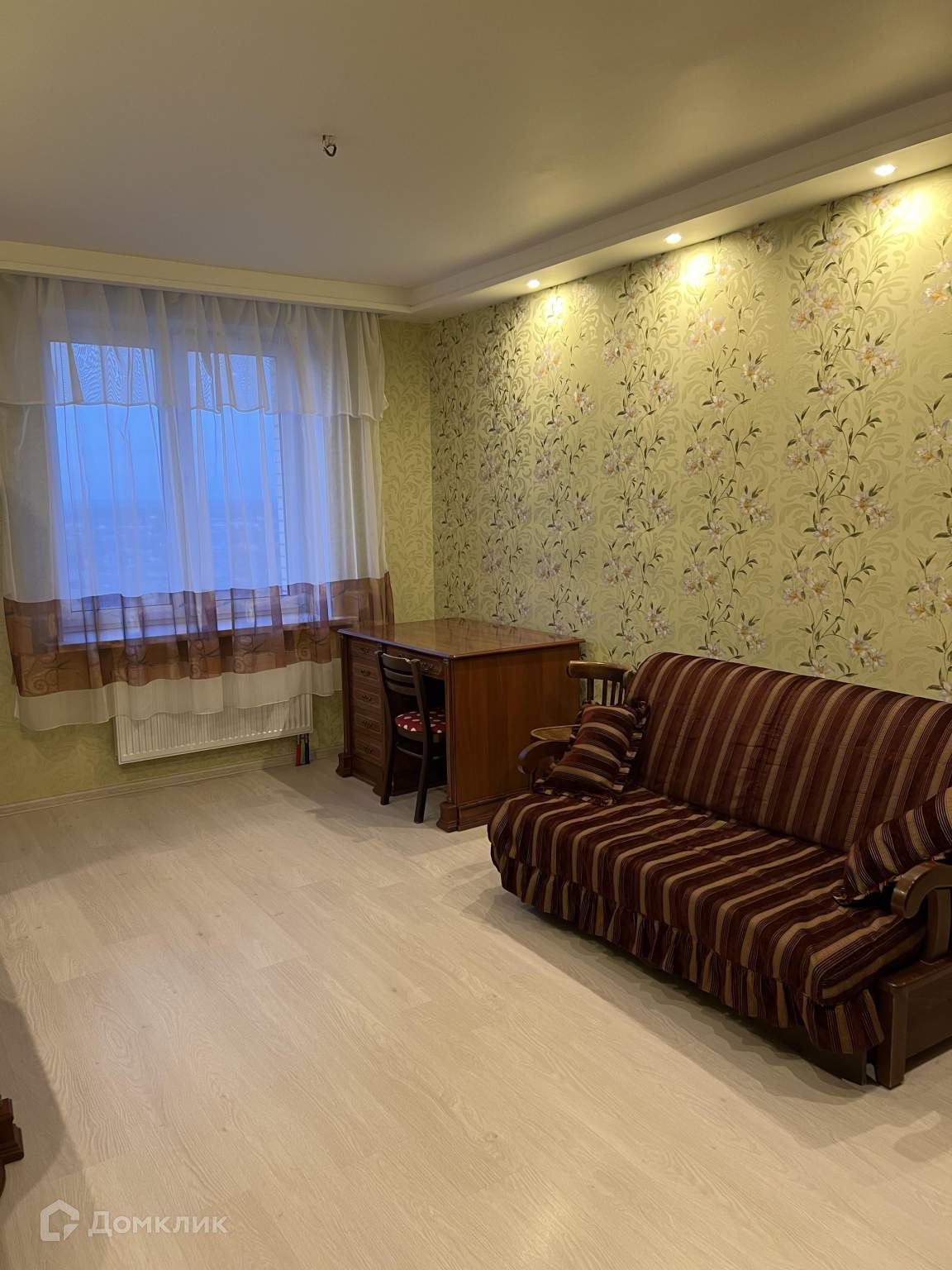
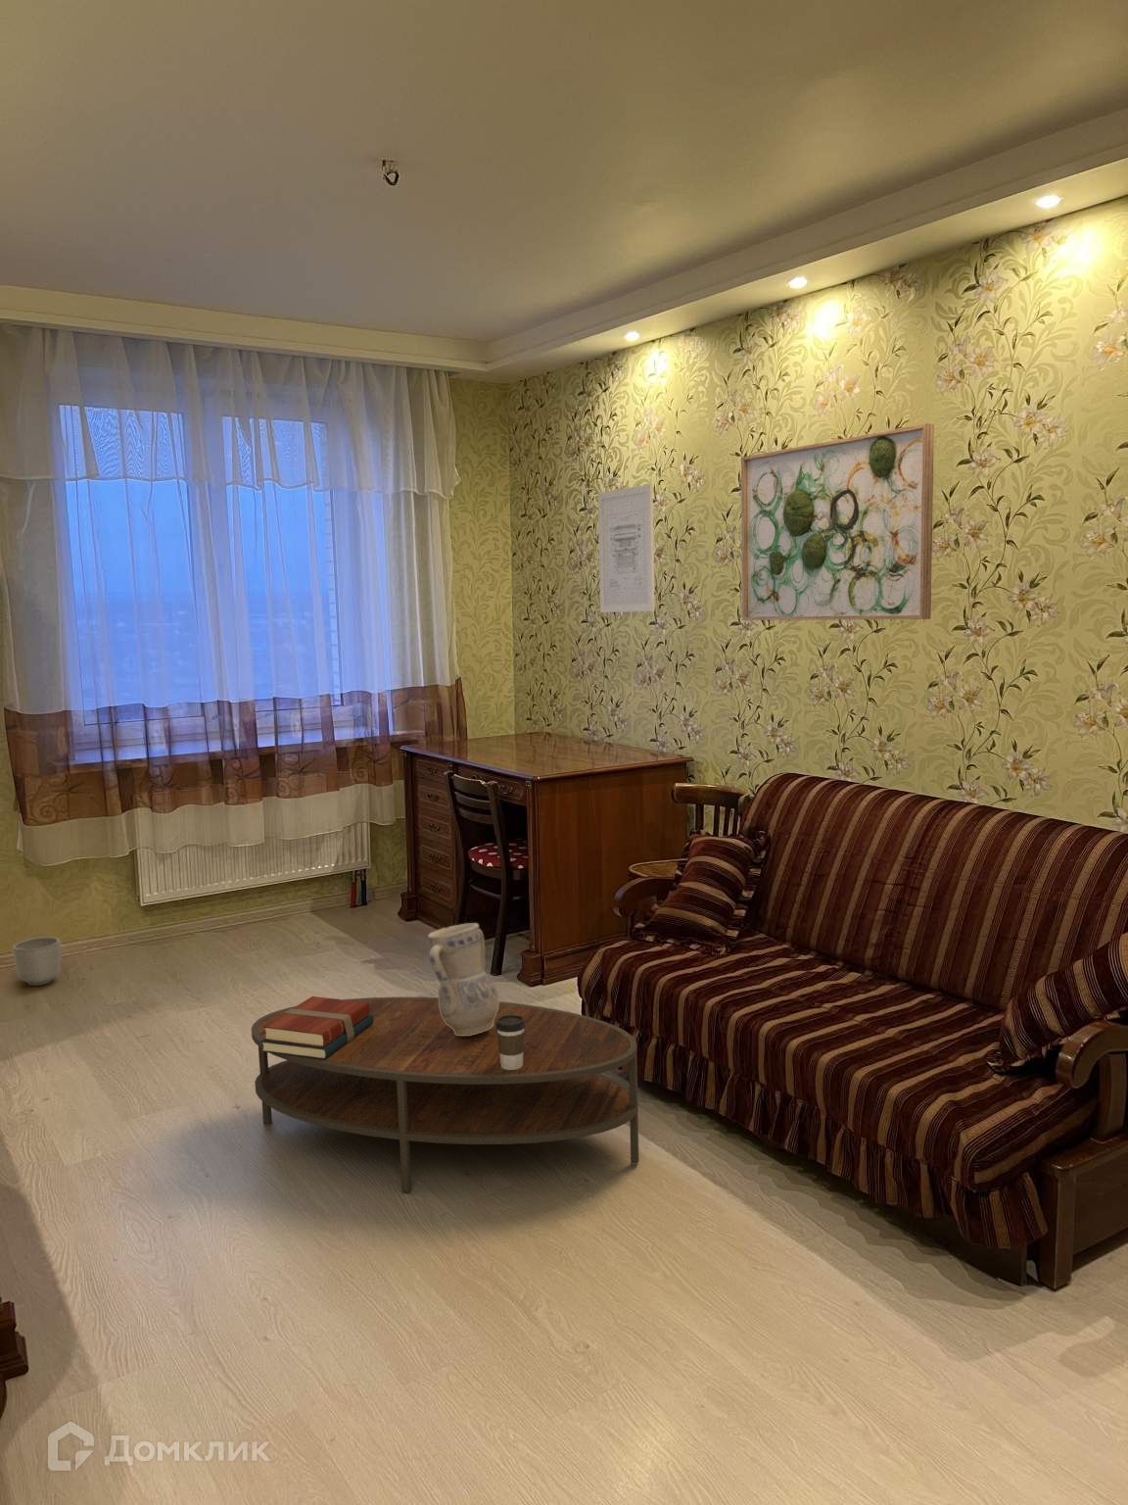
+ wall art (826, 531)
+ planter (38, 962)
+ books (319, 1025)
+ vase (464, 978)
+ coffee table (441, 1088)
+ coffee cup (511, 1042)
+ wall art (624, 551)
